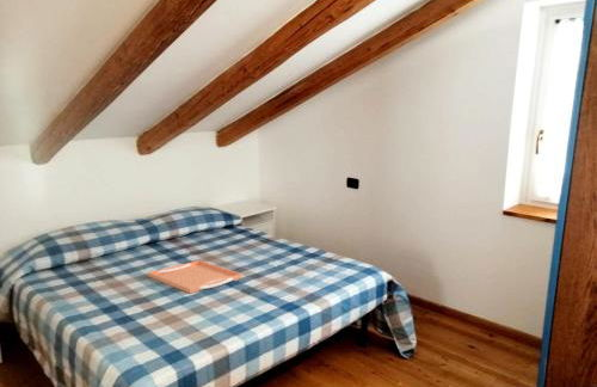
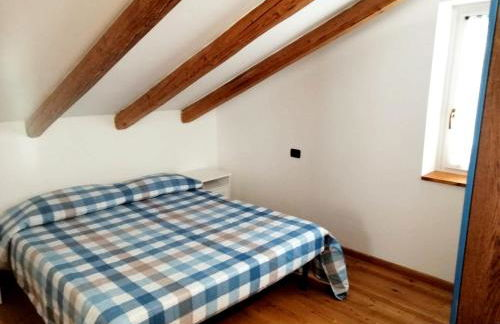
- serving tray (195, 275)
